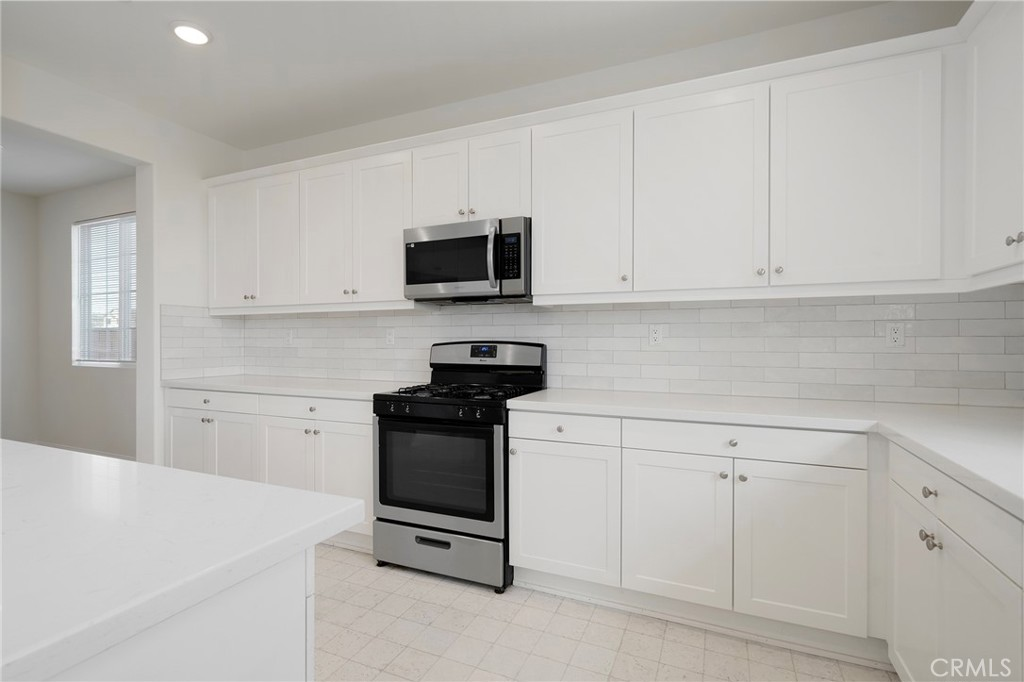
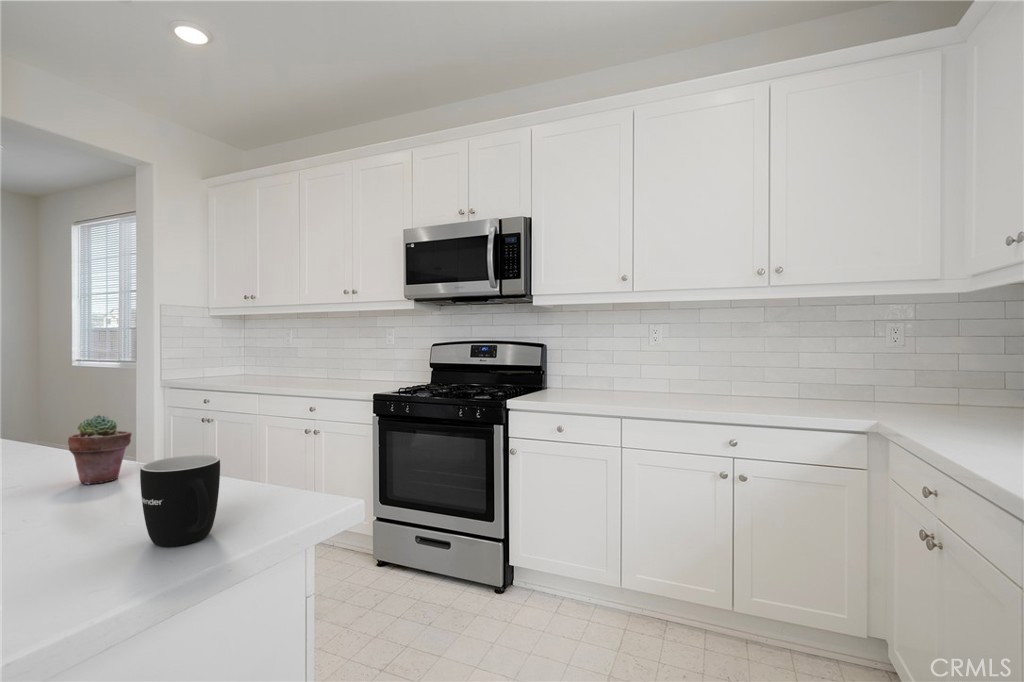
+ mug (186, 502)
+ potted succulent (100, 447)
